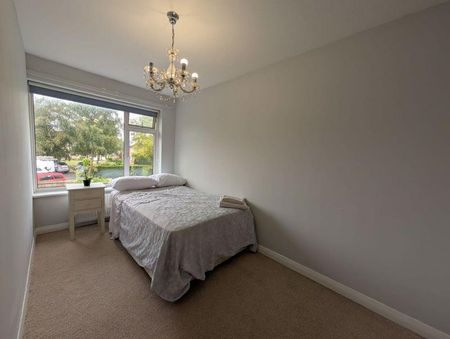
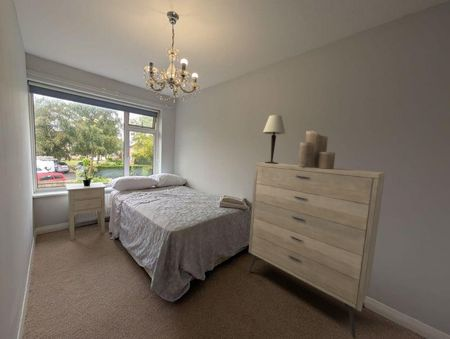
+ dresser (306, 229)
+ vase (318, 149)
+ table lamp (273, 140)
